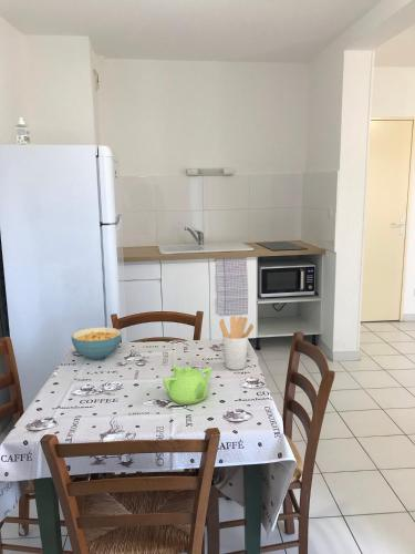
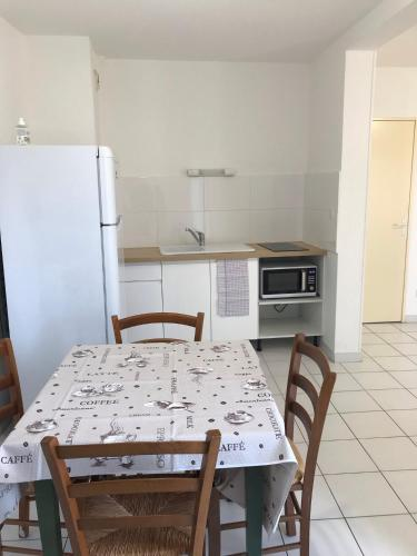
- utensil holder (236, 340)
- teapot (188, 382)
- cereal bowl (97, 345)
